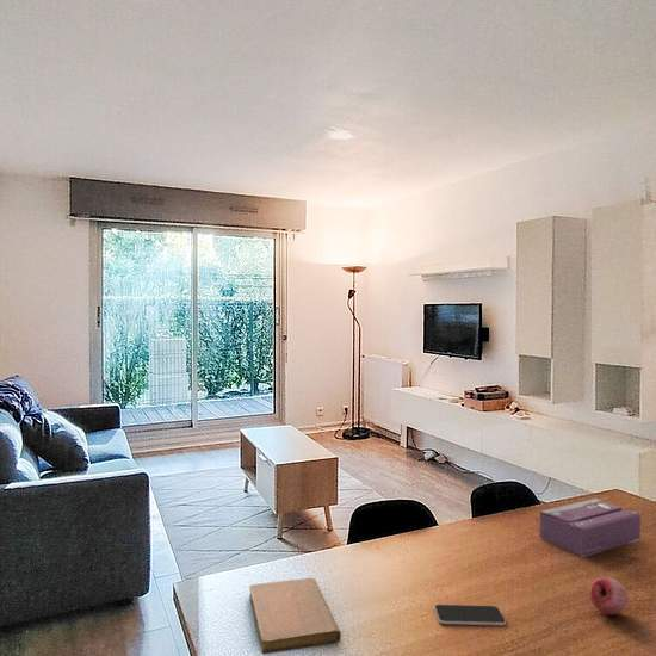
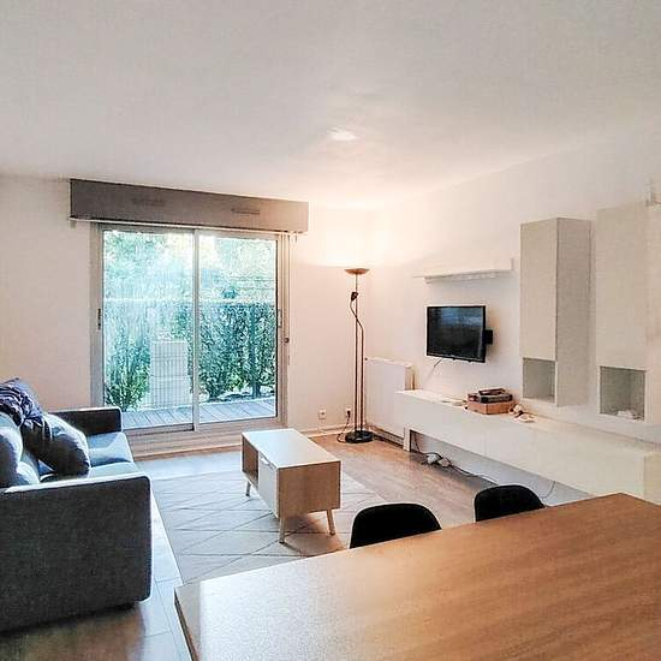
- smartphone (469, 614)
- fruit (608, 595)
- notebook (291, 611)
- tissue box (589, 525)
